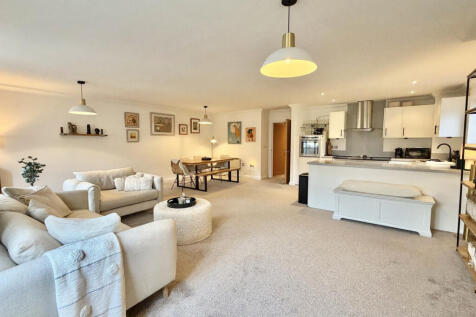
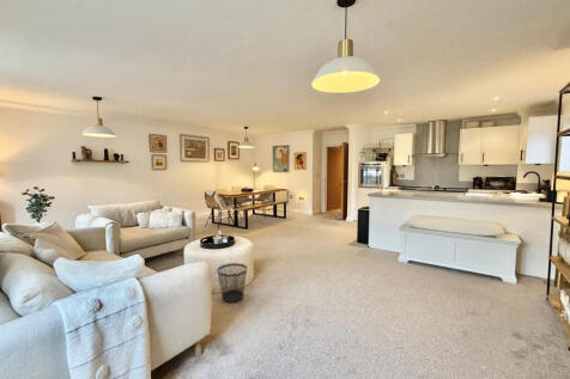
+ wastebasket (232, 282)
